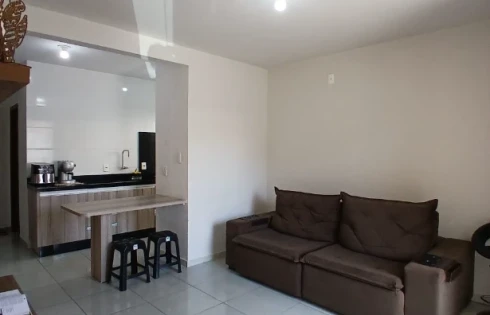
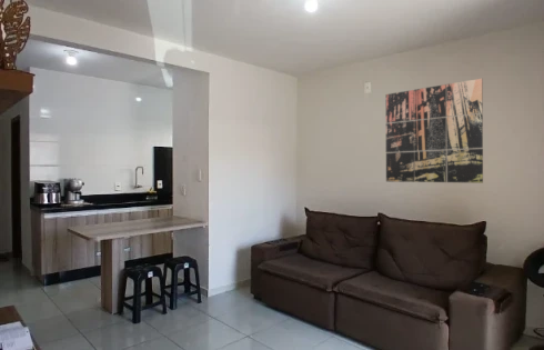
+ wall art (430, 134)
